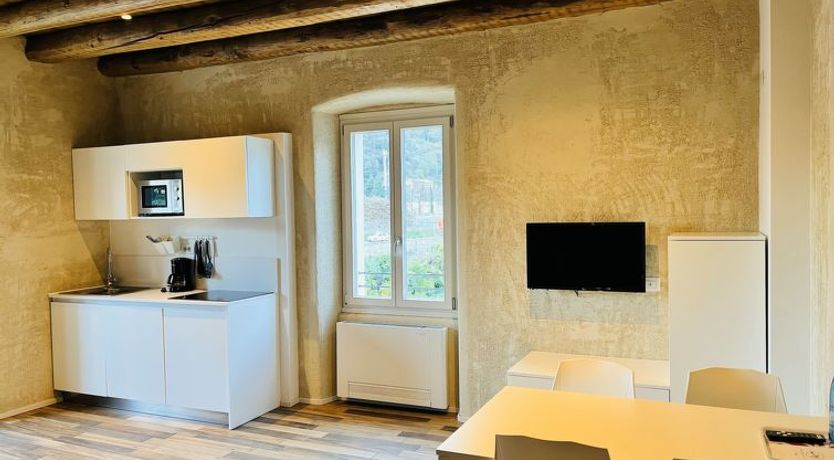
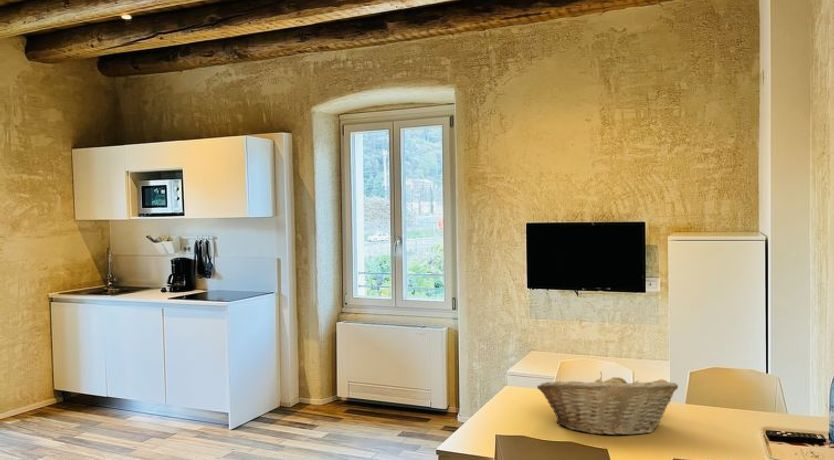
+ fruit basket (606, 397)
